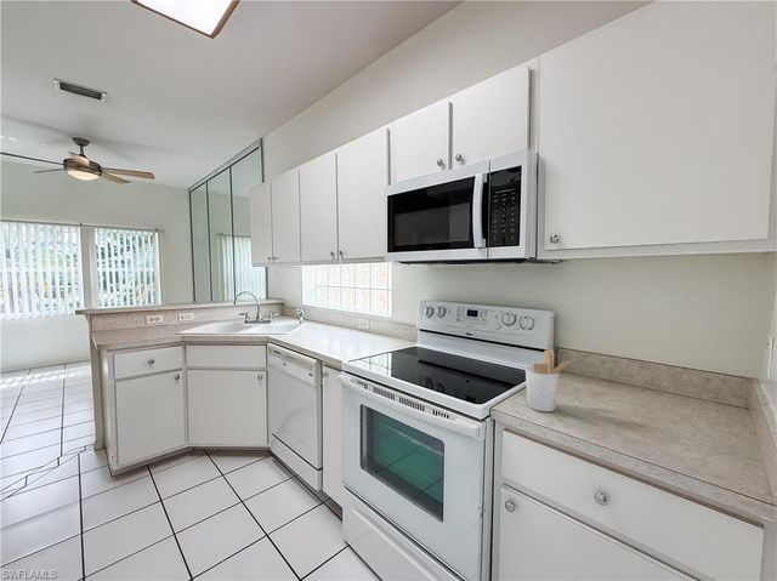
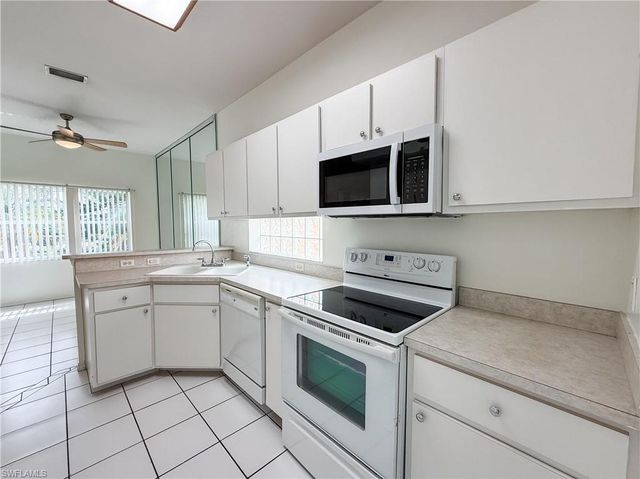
- utensil holder (549, 381)
